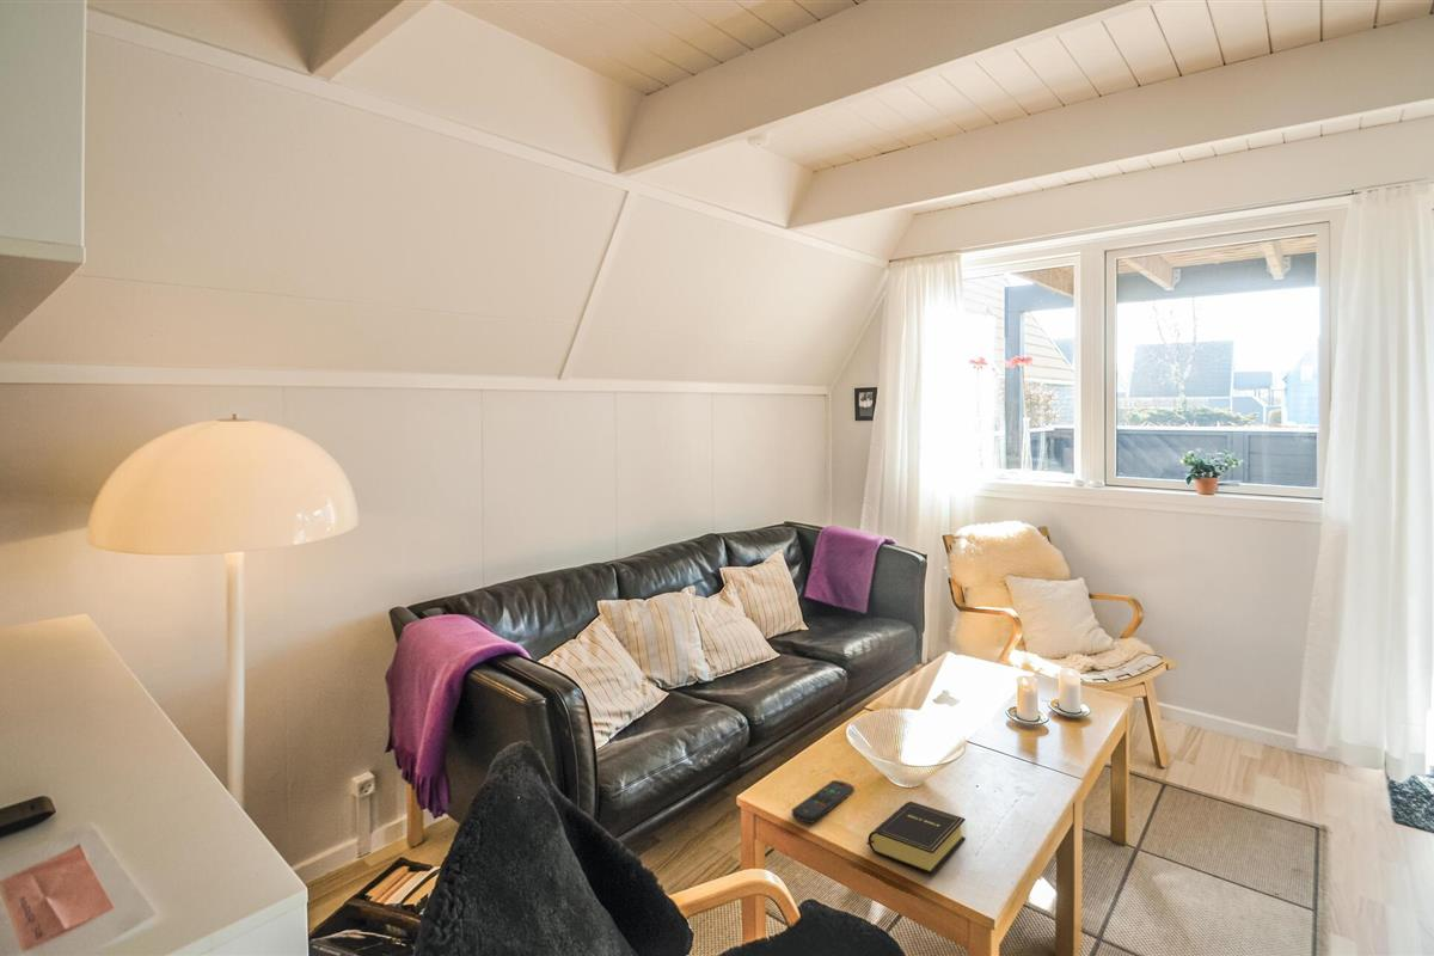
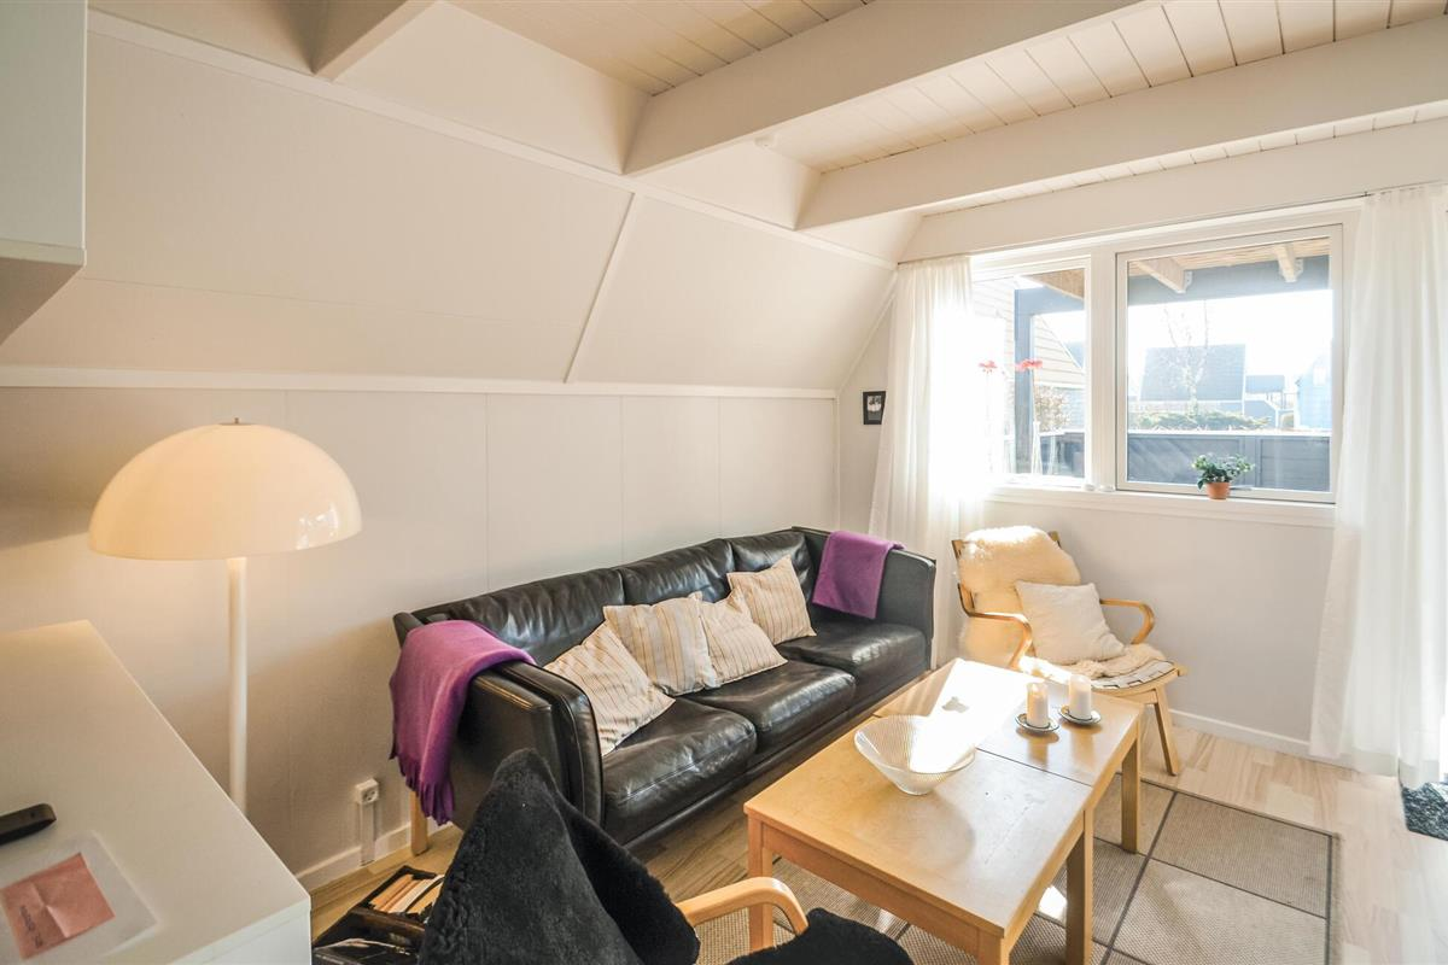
- book (915, 835)
- remote control (823, 799)
